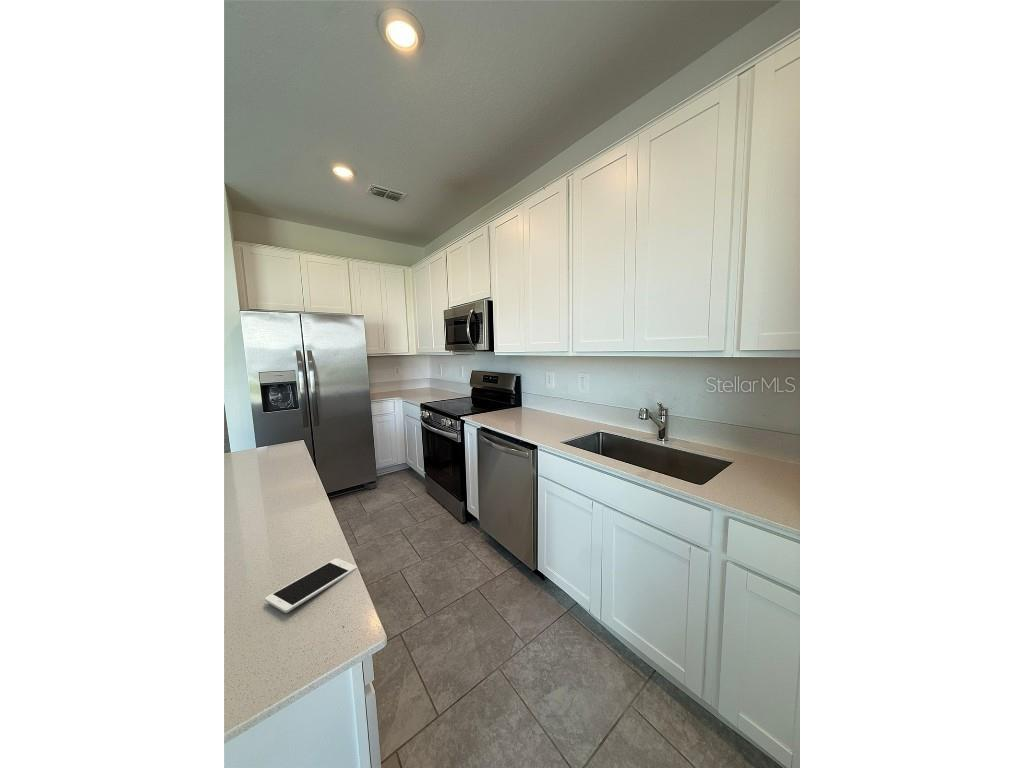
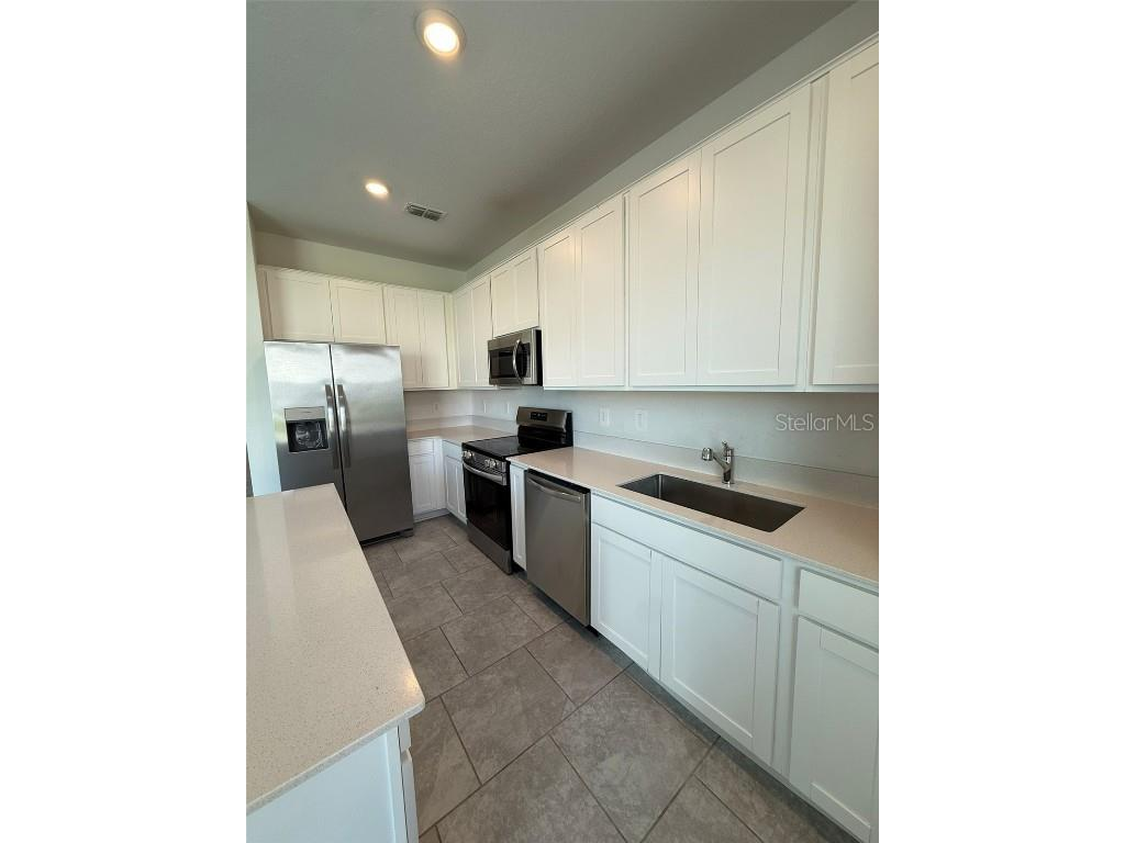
- cell phone (314, 582)
